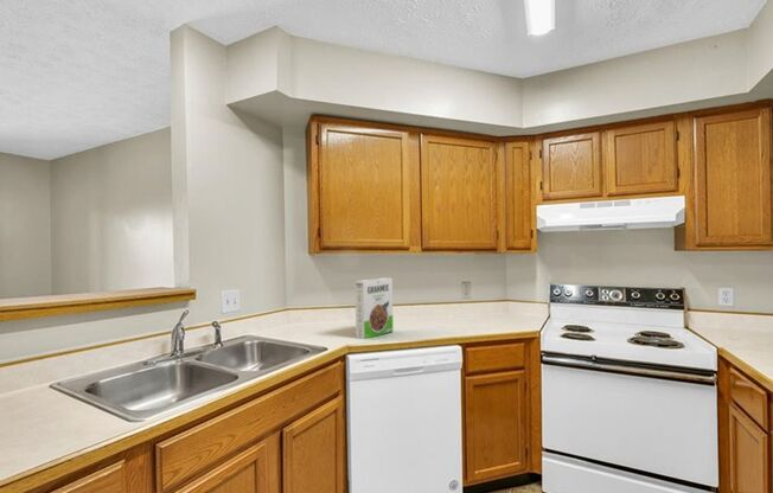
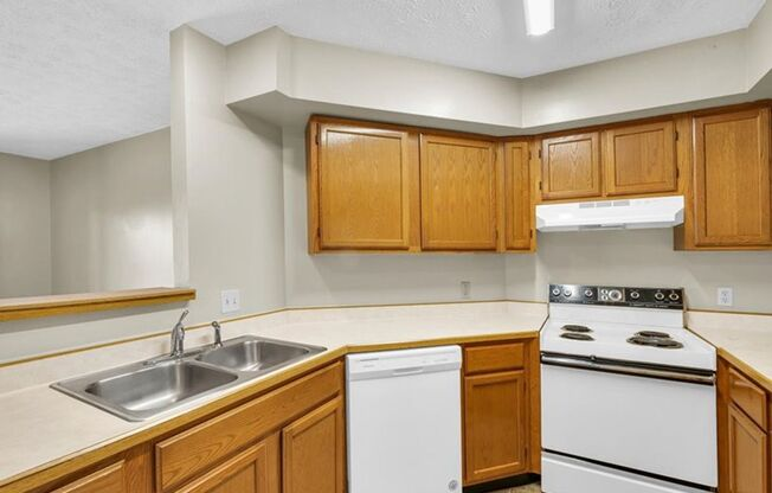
- cereal box (375, 307)
